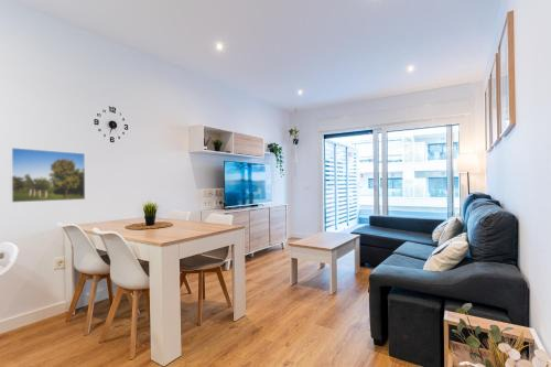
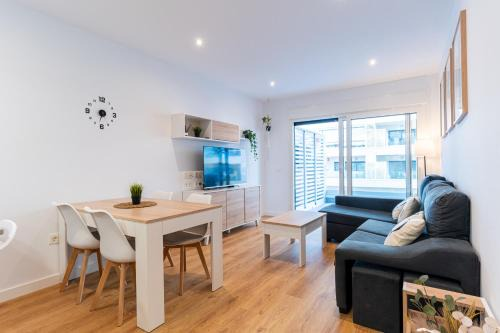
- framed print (51, 175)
